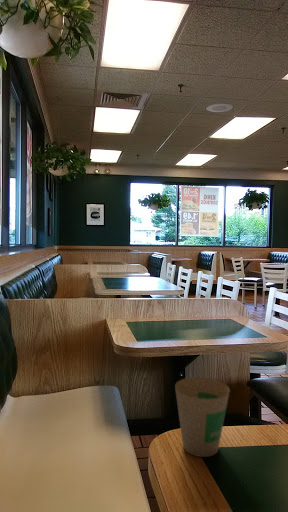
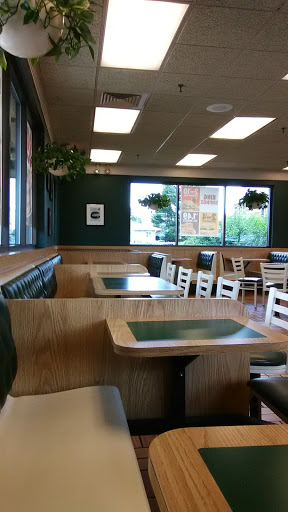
- paper cup (201, 417)
